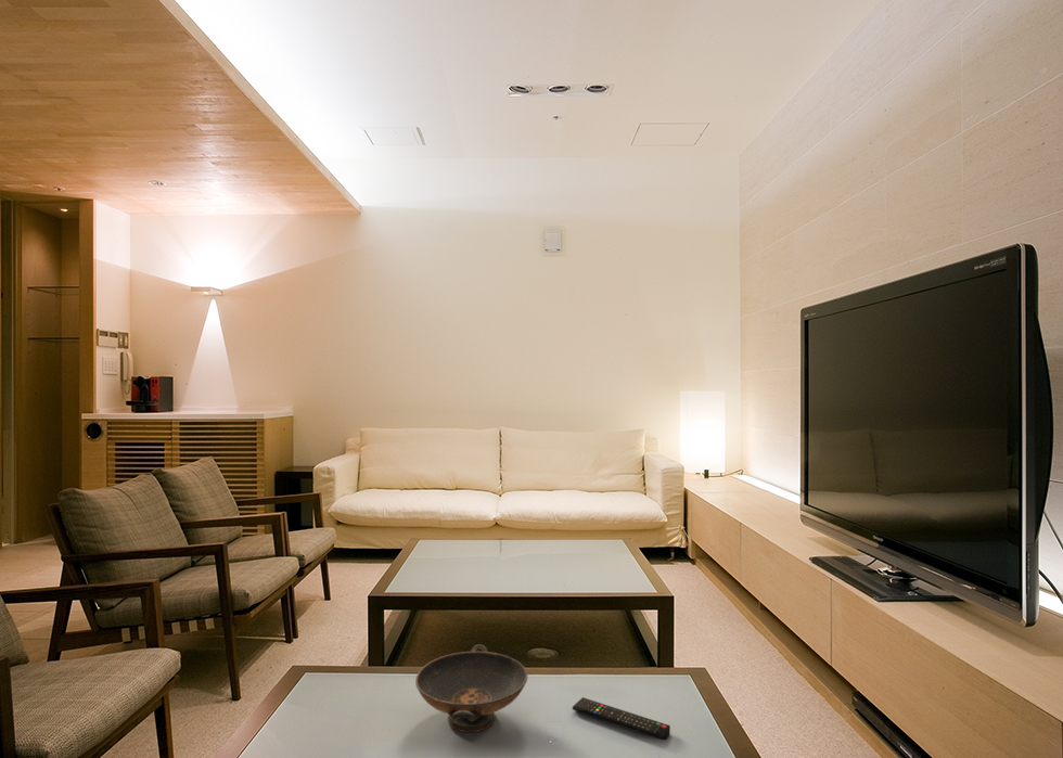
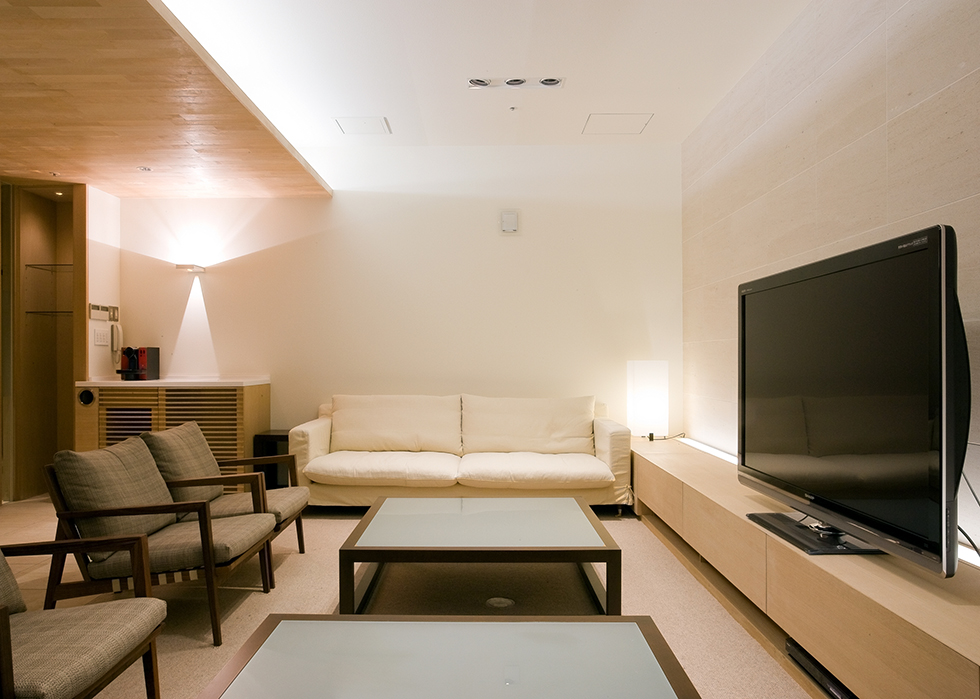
- remote control (620, 718)
- decorative bowl (472, 696)
